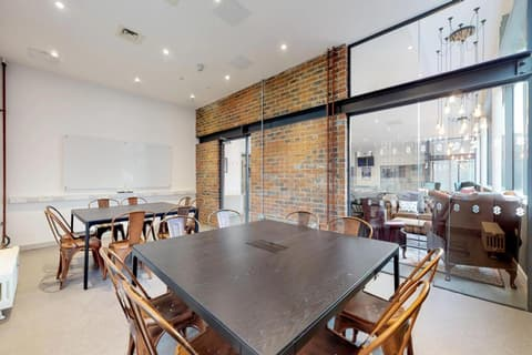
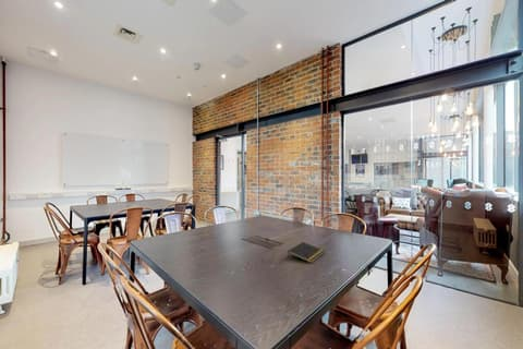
+ notepad (306, 251)
